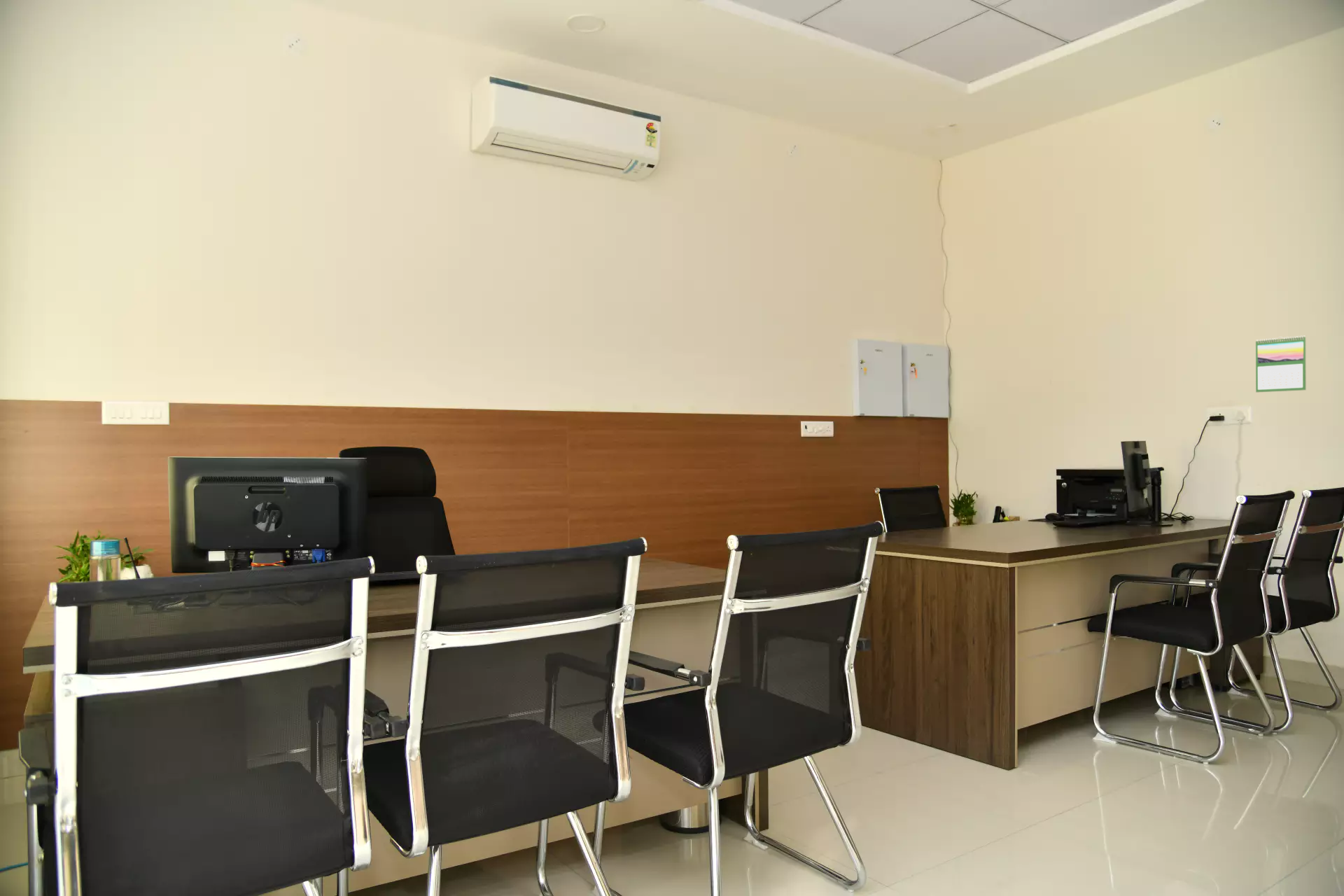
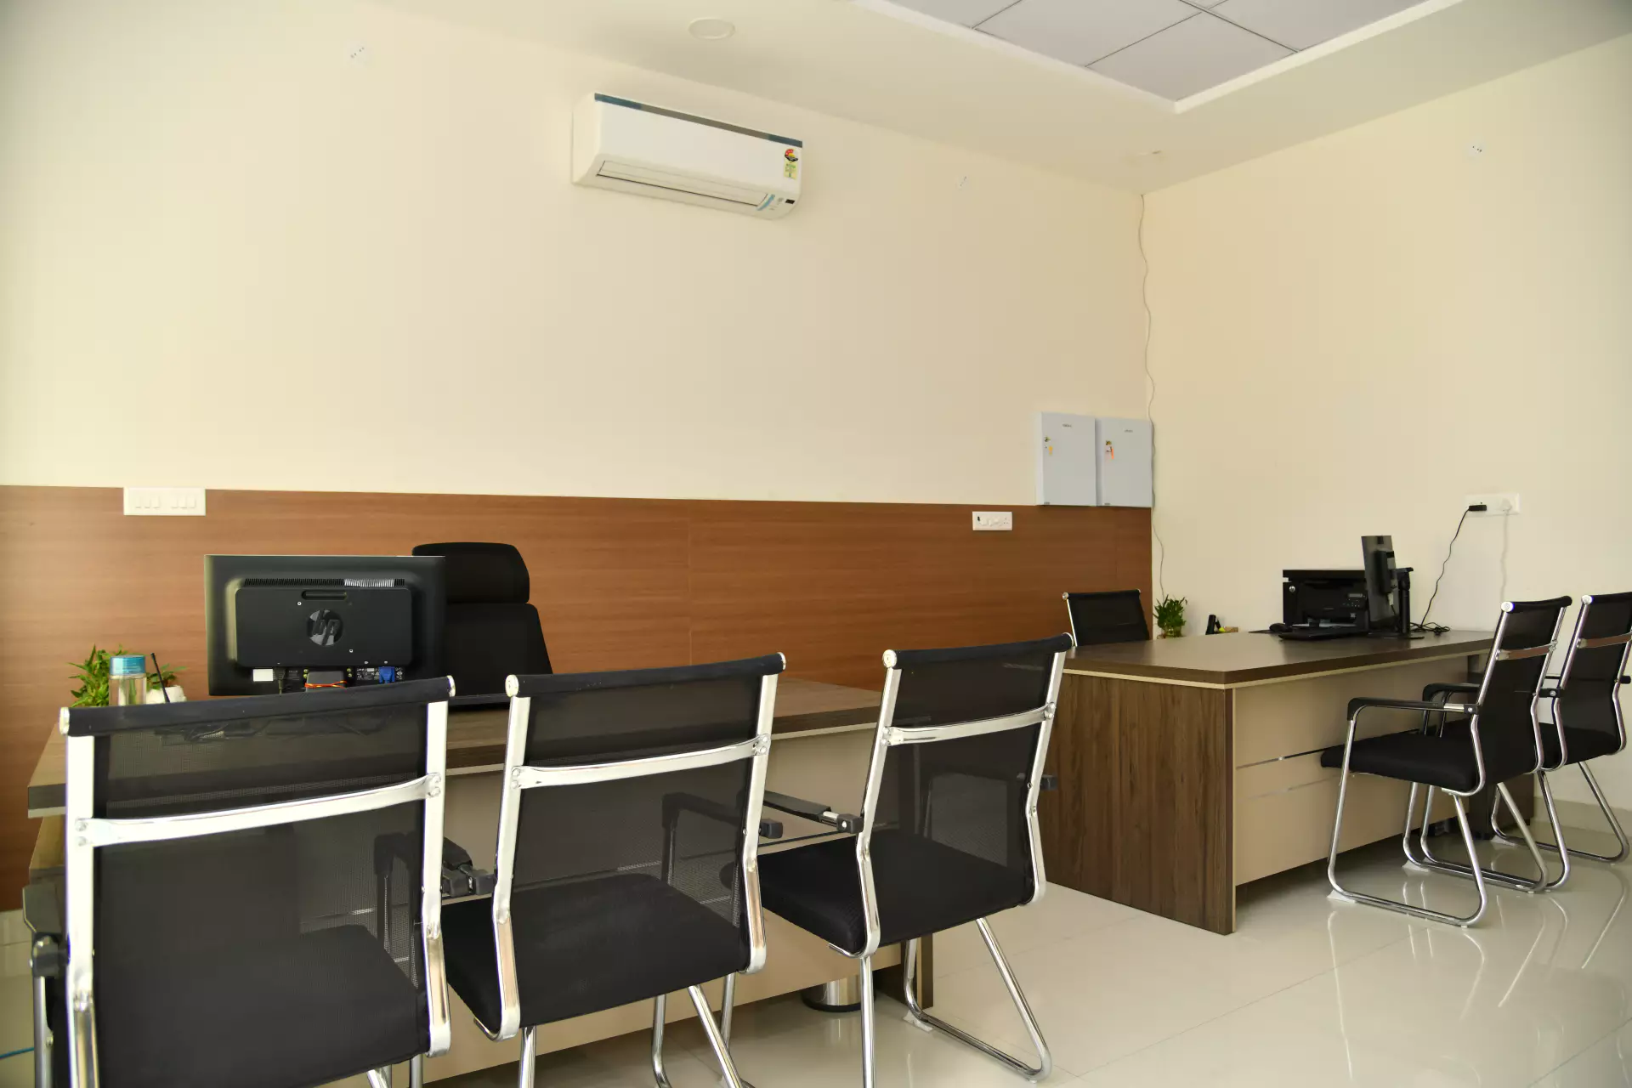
- calendar (1280, 363)
